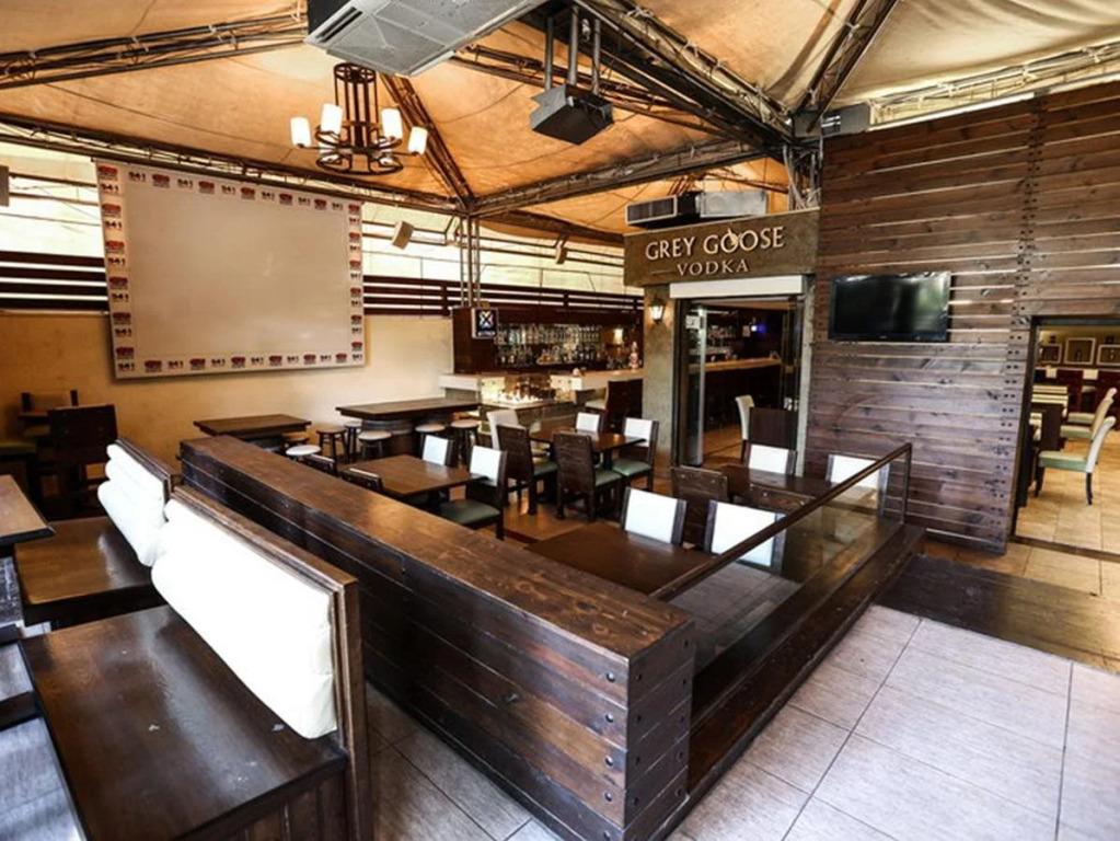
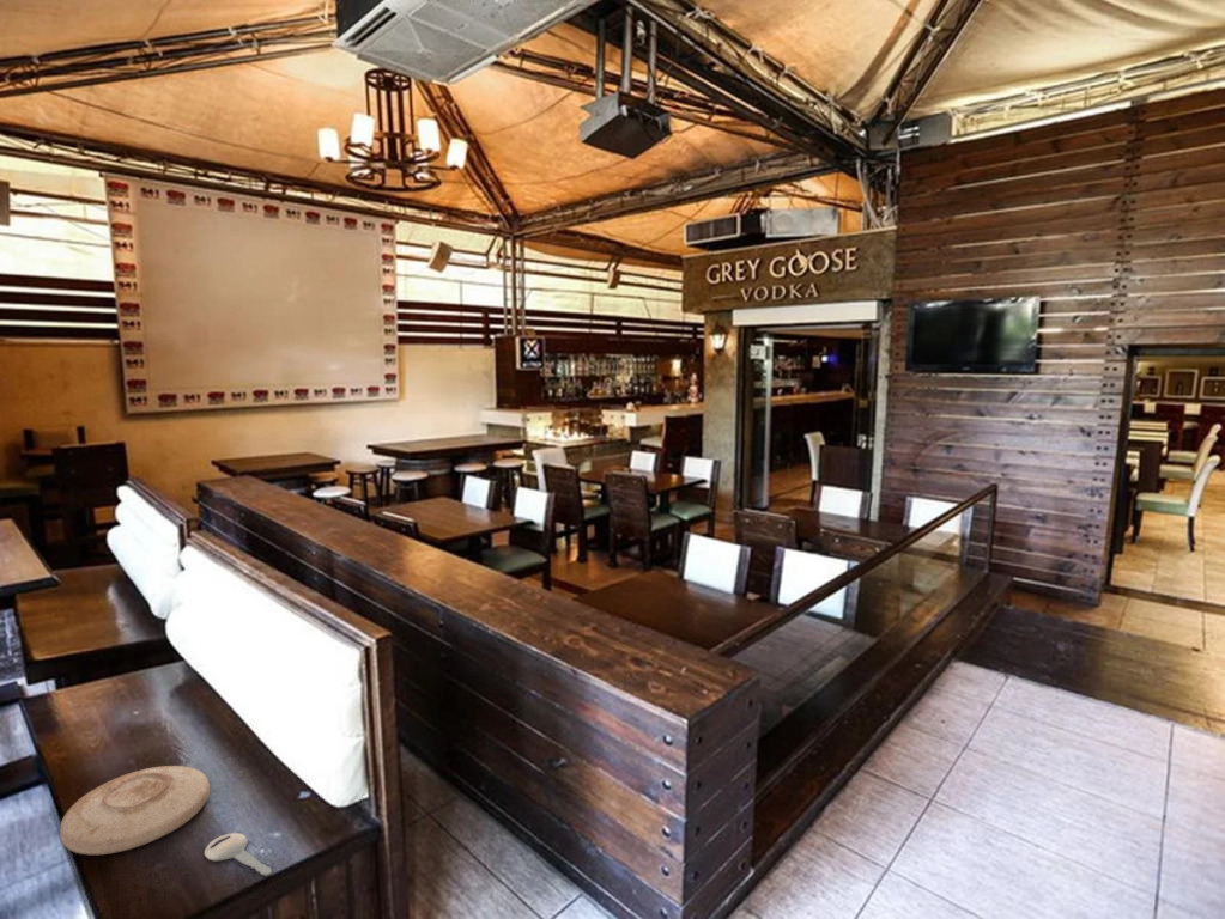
+ plate (138, 801)
+ key (241, 856)
